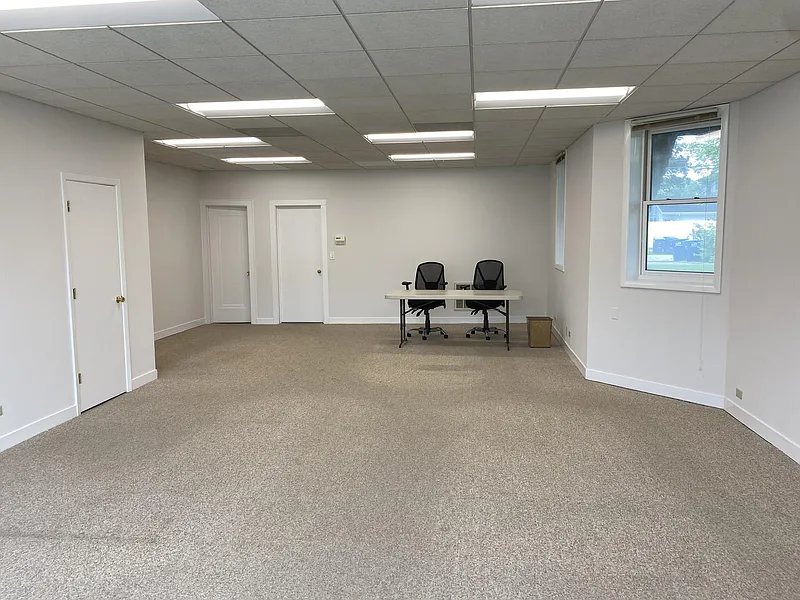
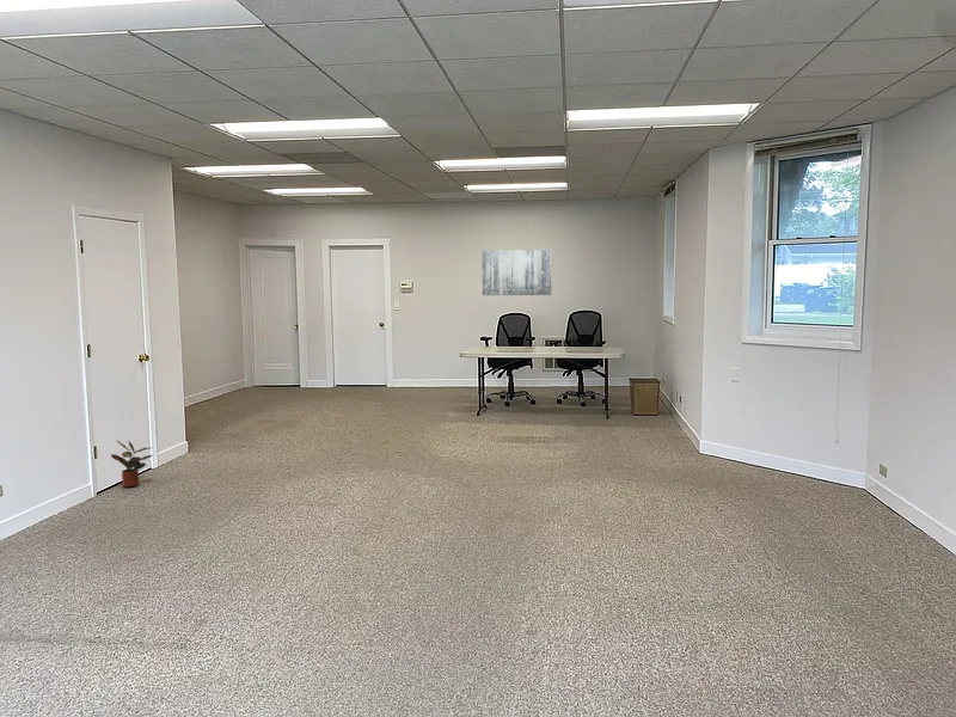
+ potted plant (134, 461)
+ wall art (516, 272)
